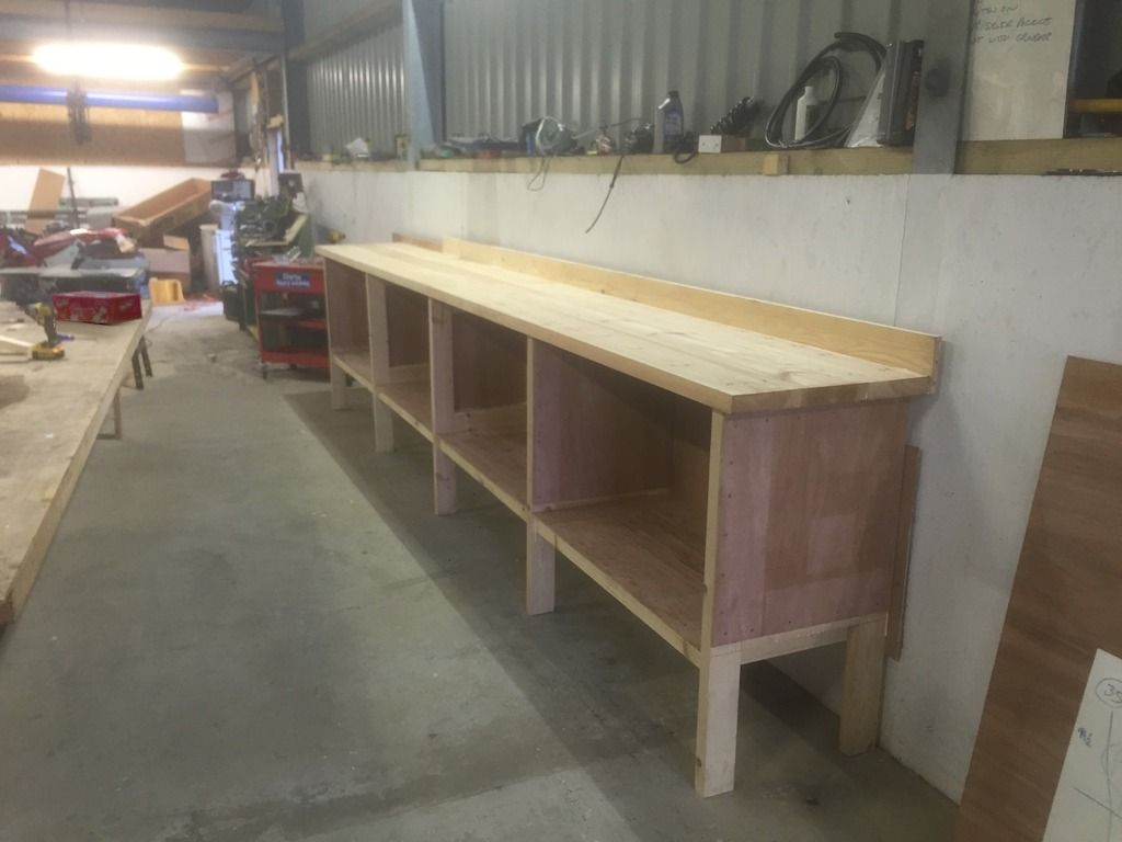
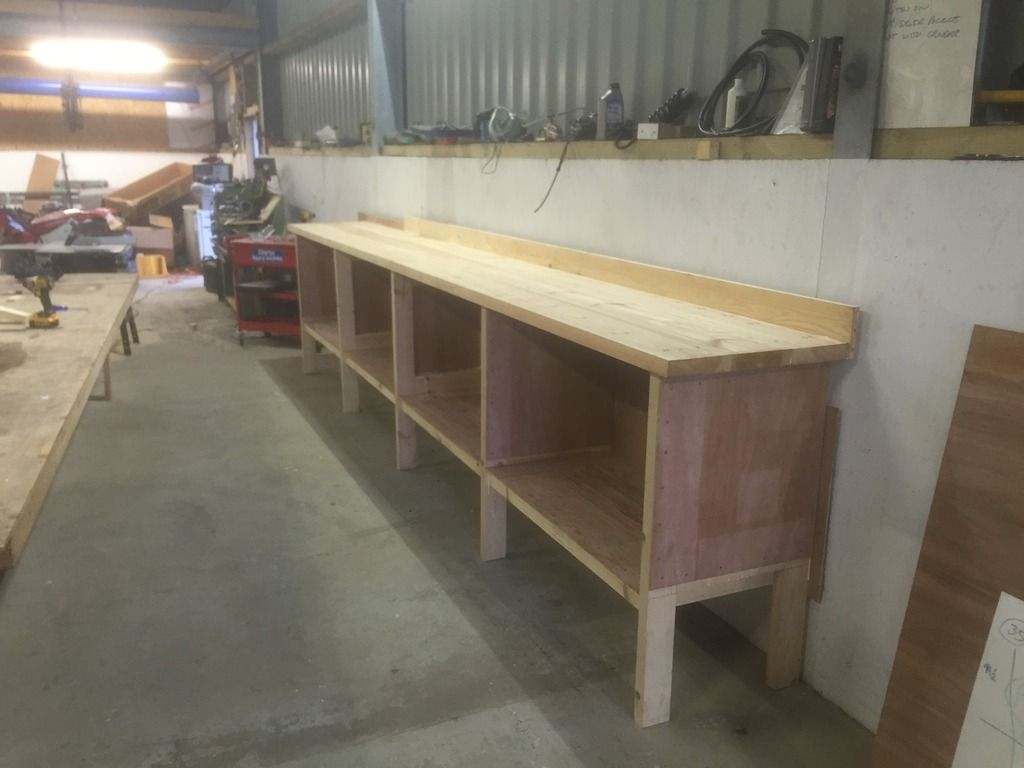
- tissue box (98, 307)
